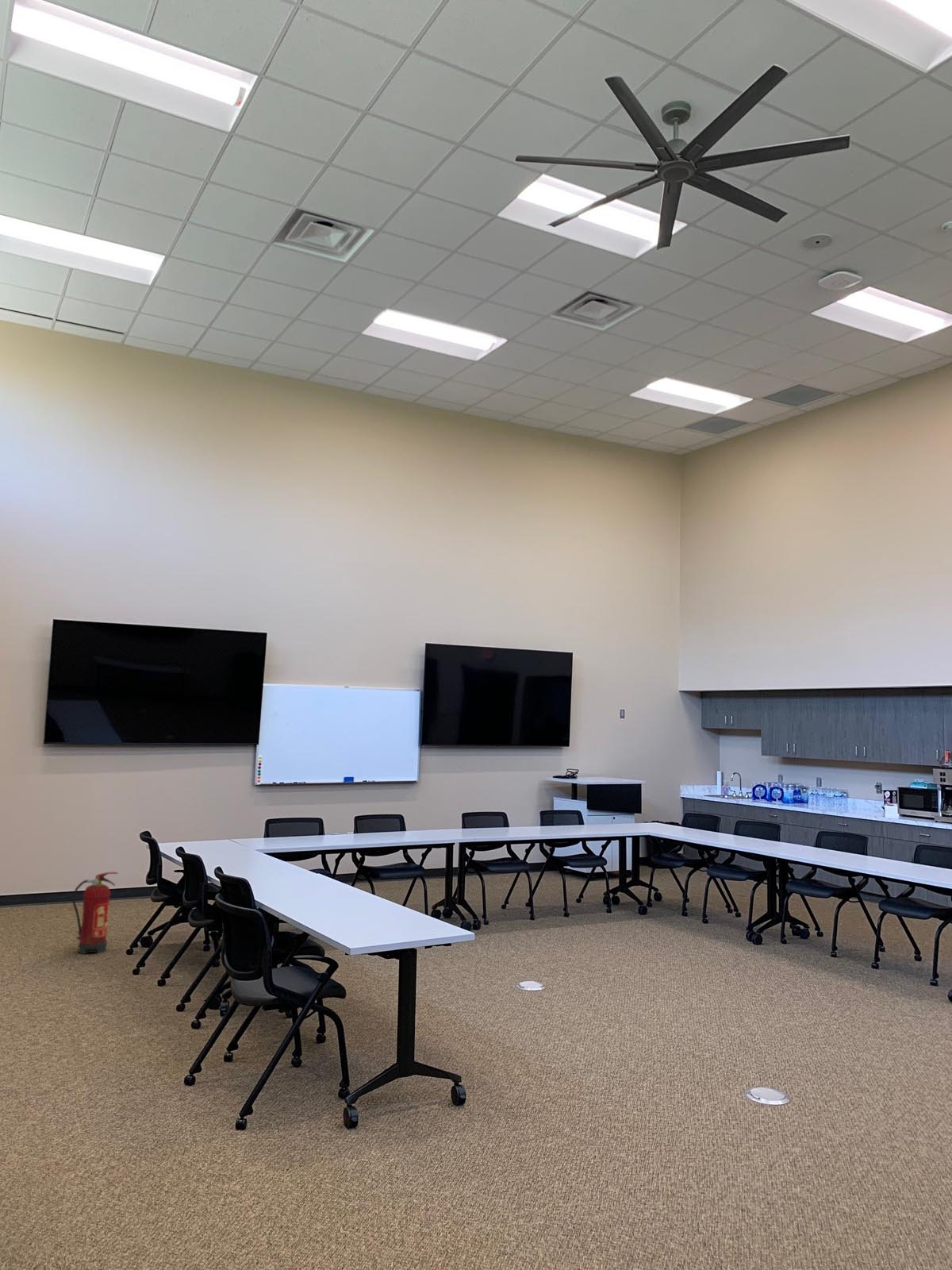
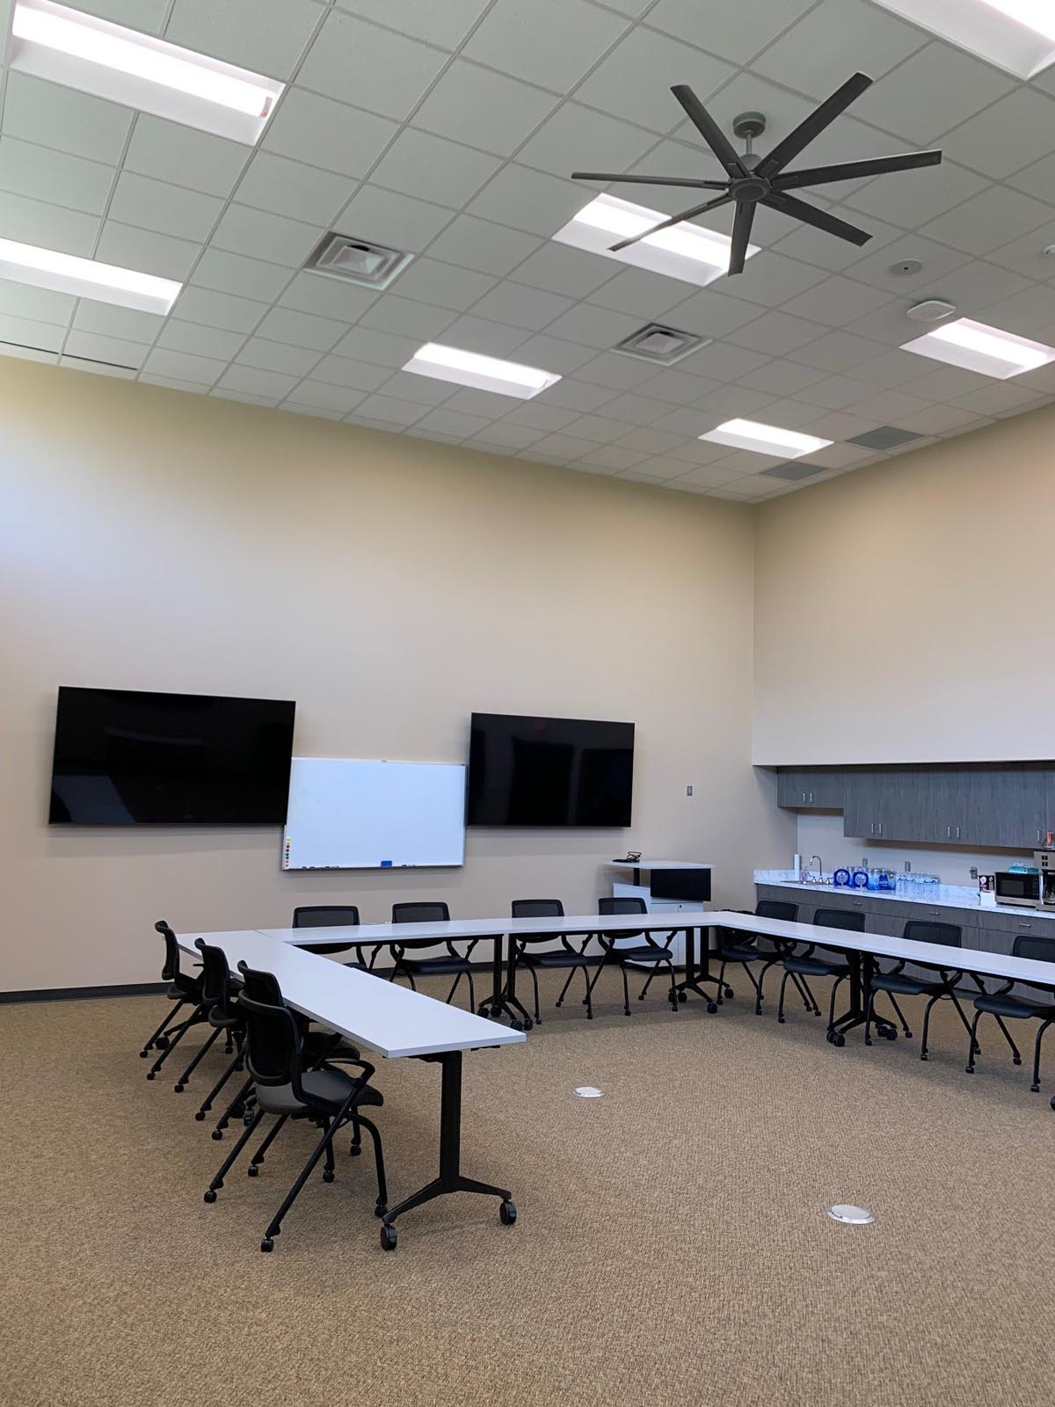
- fire extinguisher (94, 910)
